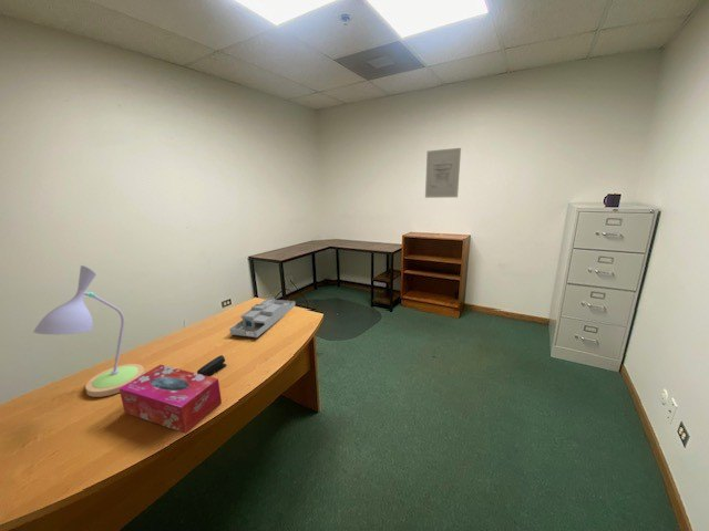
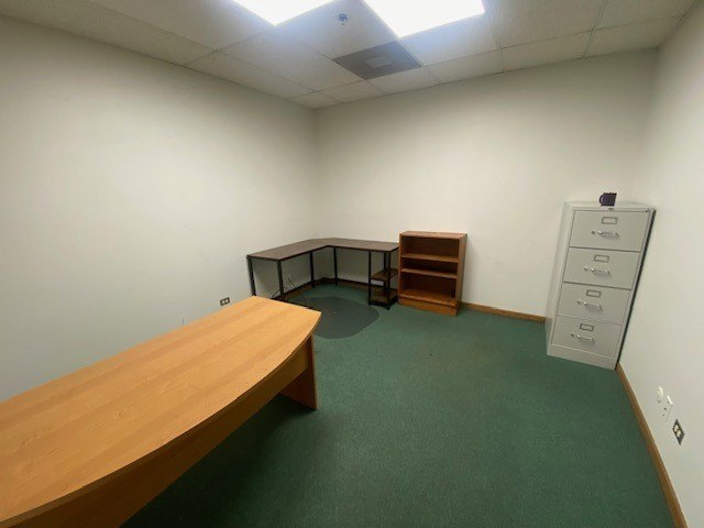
- stapler (210, 366)
- tissue box (172, 395)
- desk lamp (90, 330)
- desk organizer (265, 312)
- wall art (442, 174)
